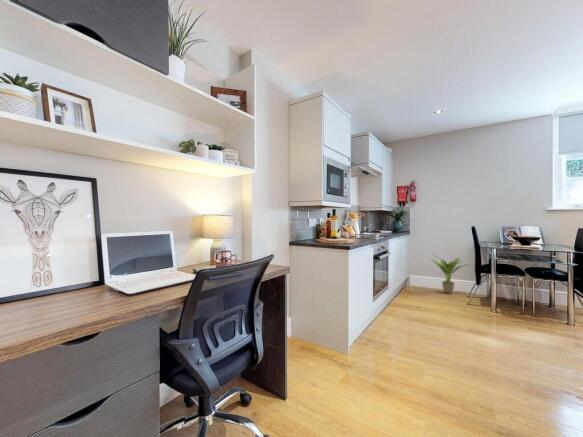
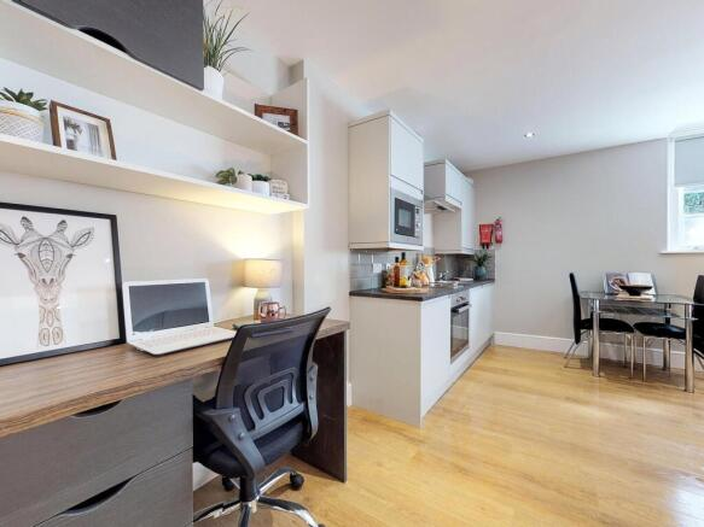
- potted plant (449, 273)
